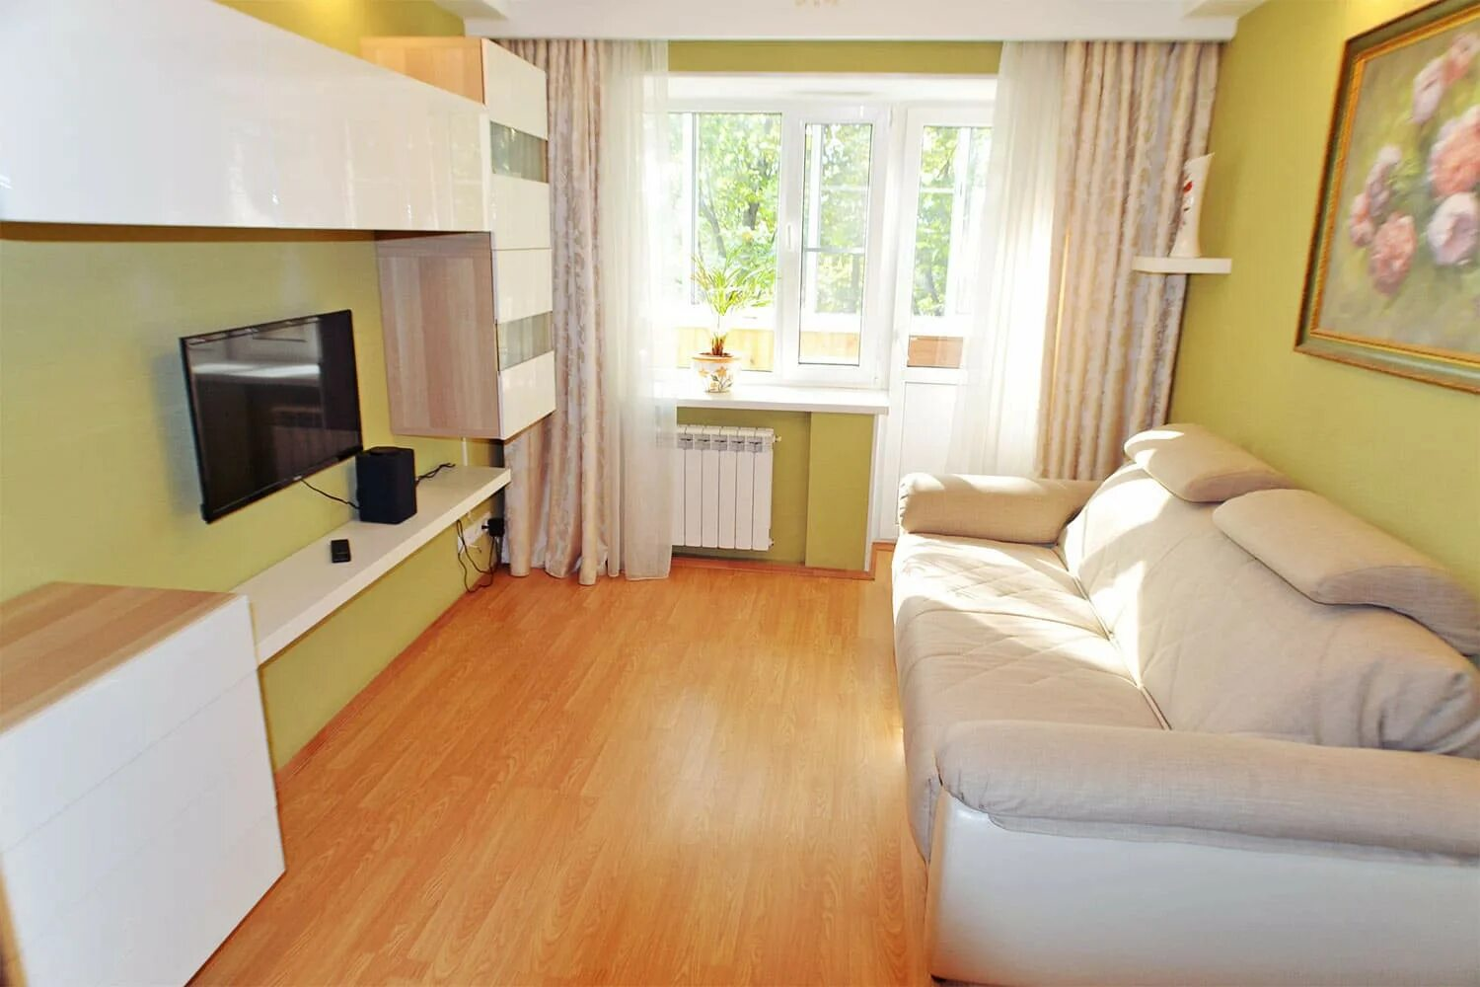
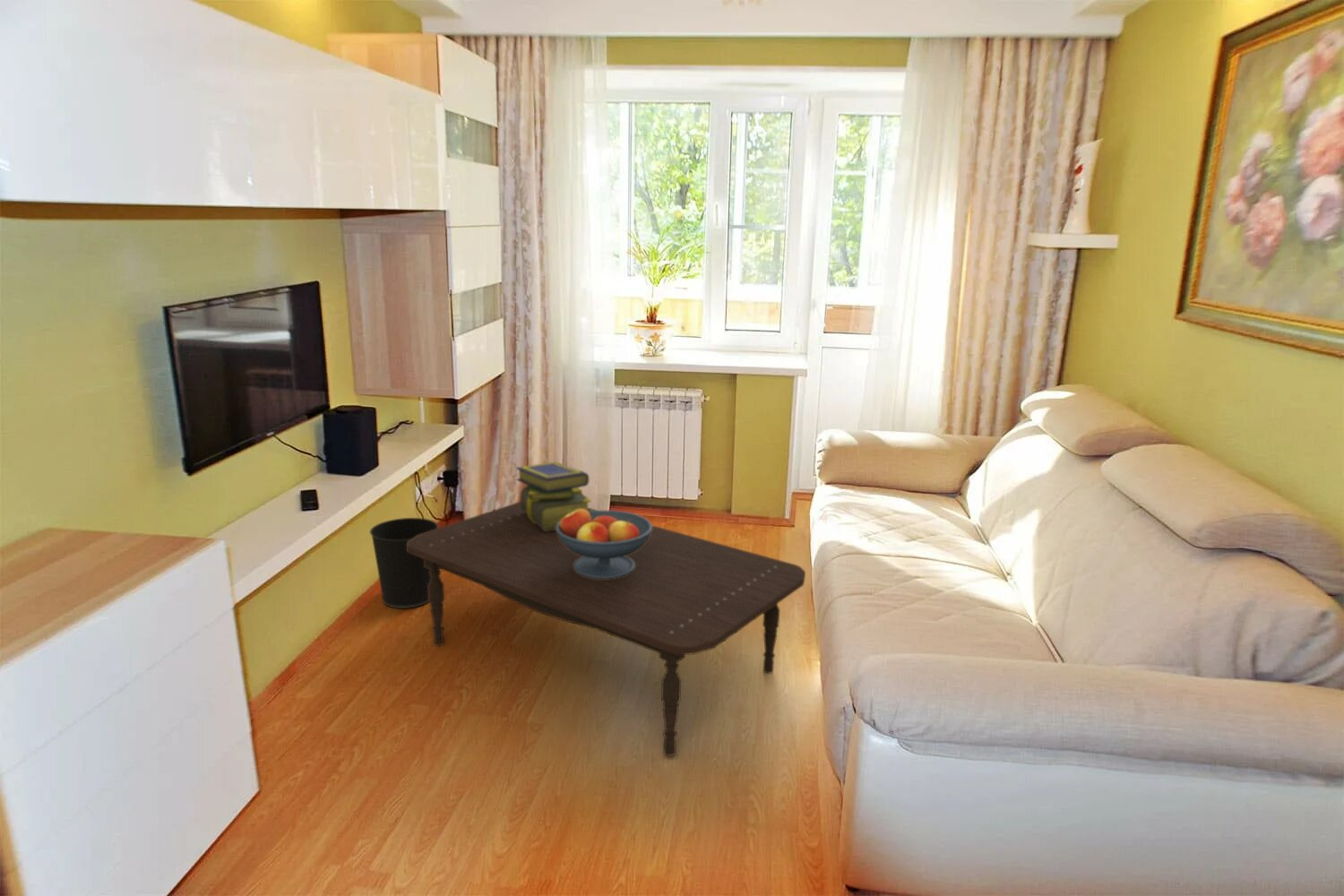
+ coffee table (599, 607)
+ fruit bowl (604, 542)
+ stack of books (552, 496)
+ wastebasket (406, 563)
